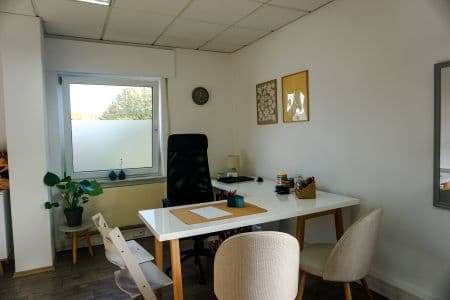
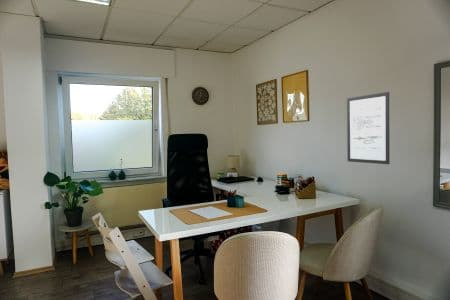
+ wall art (366, 129)
